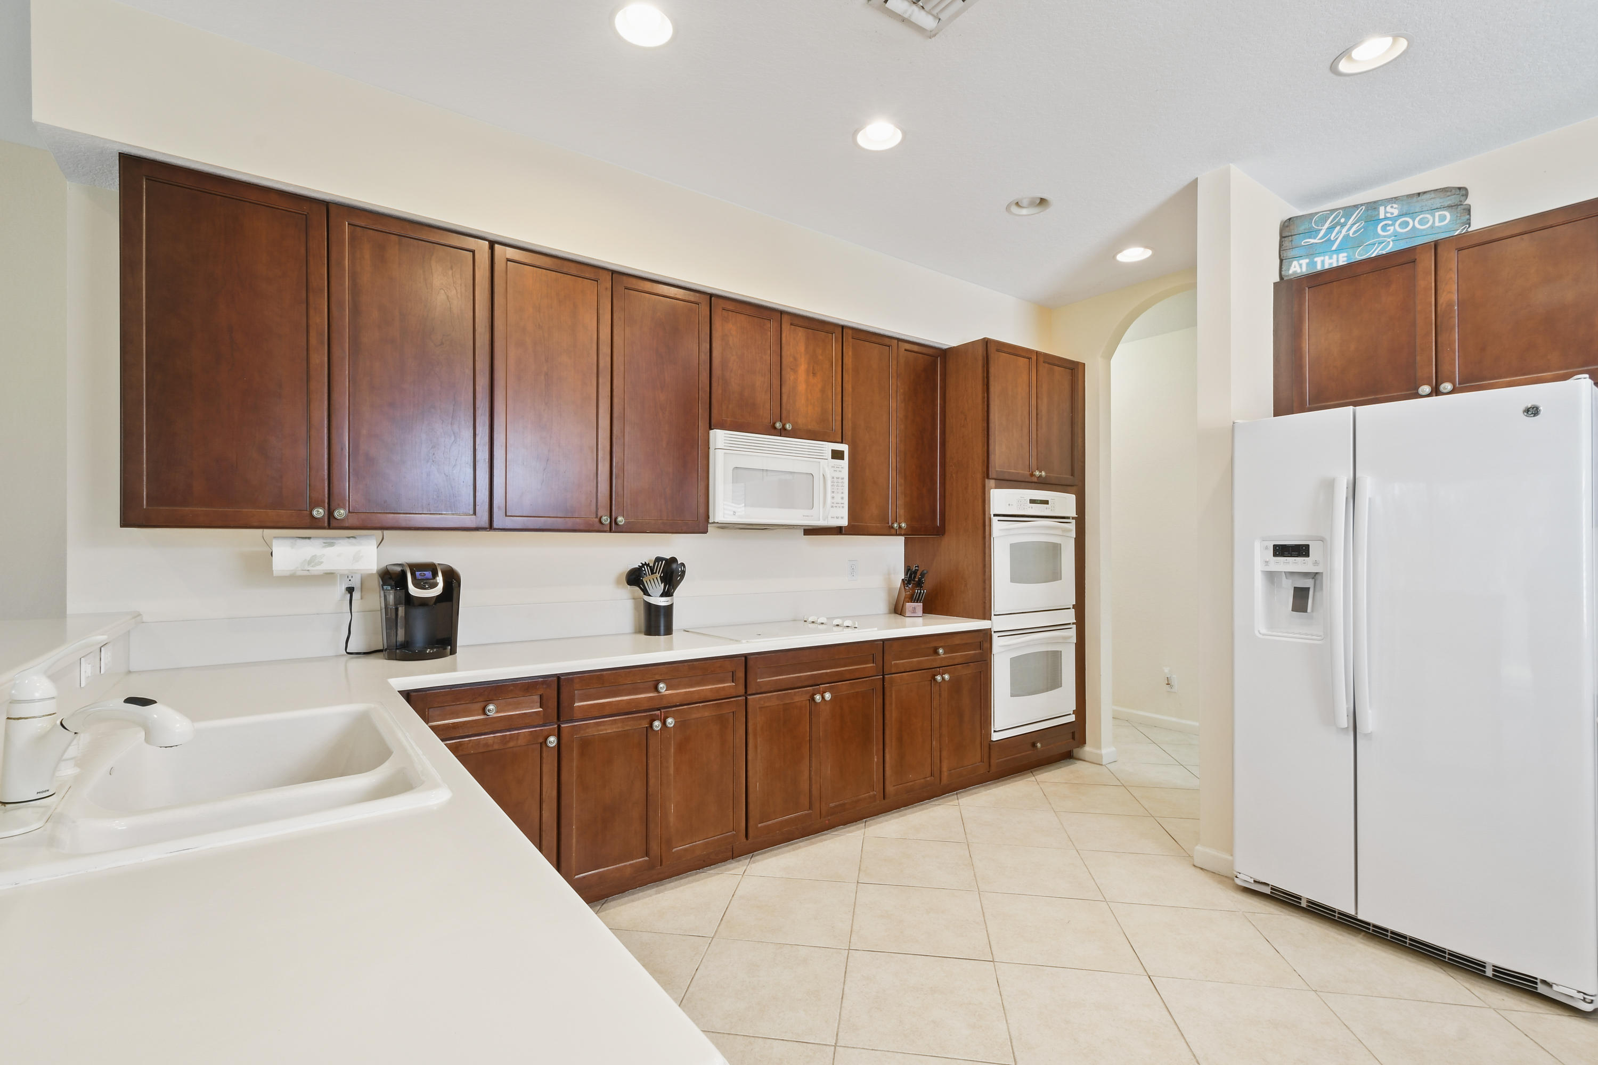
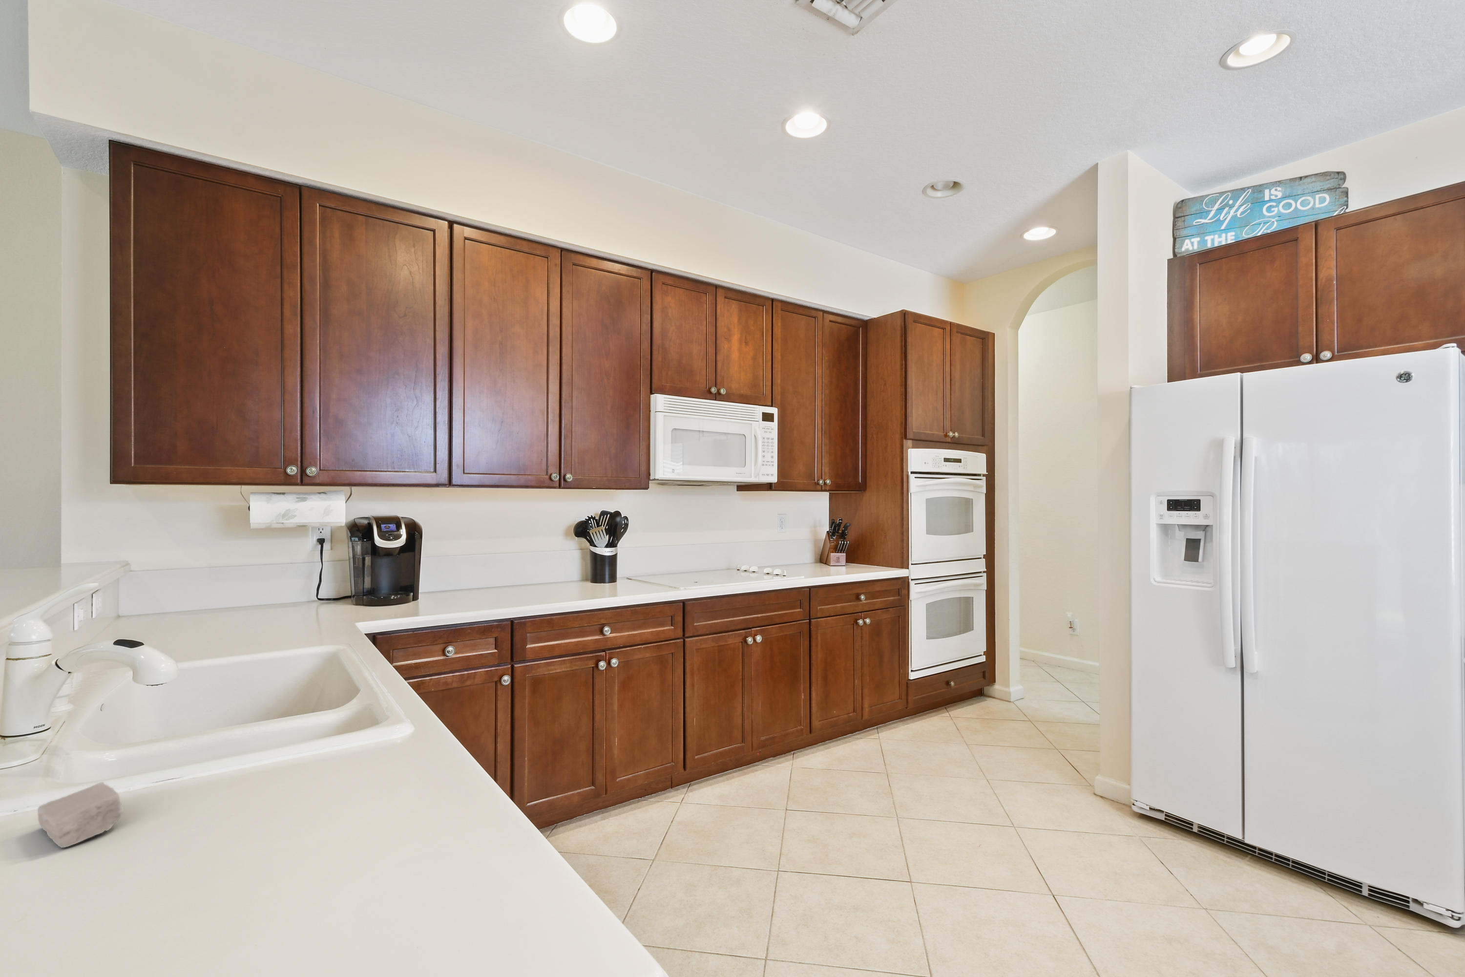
+ soap bar (81, 810)
